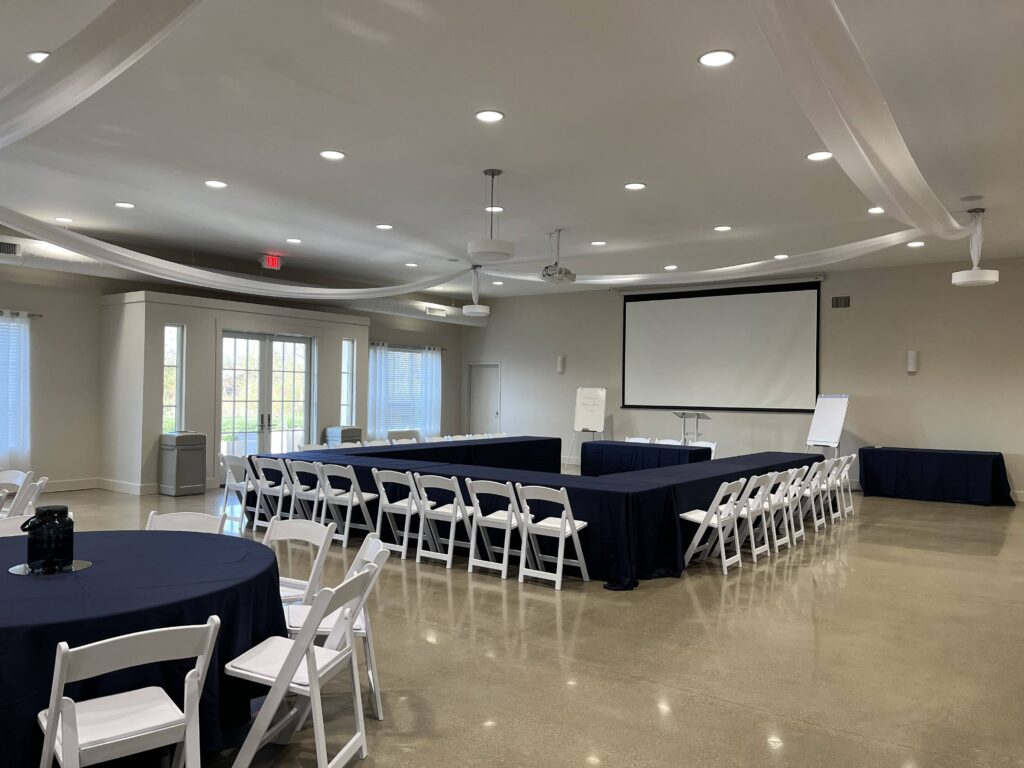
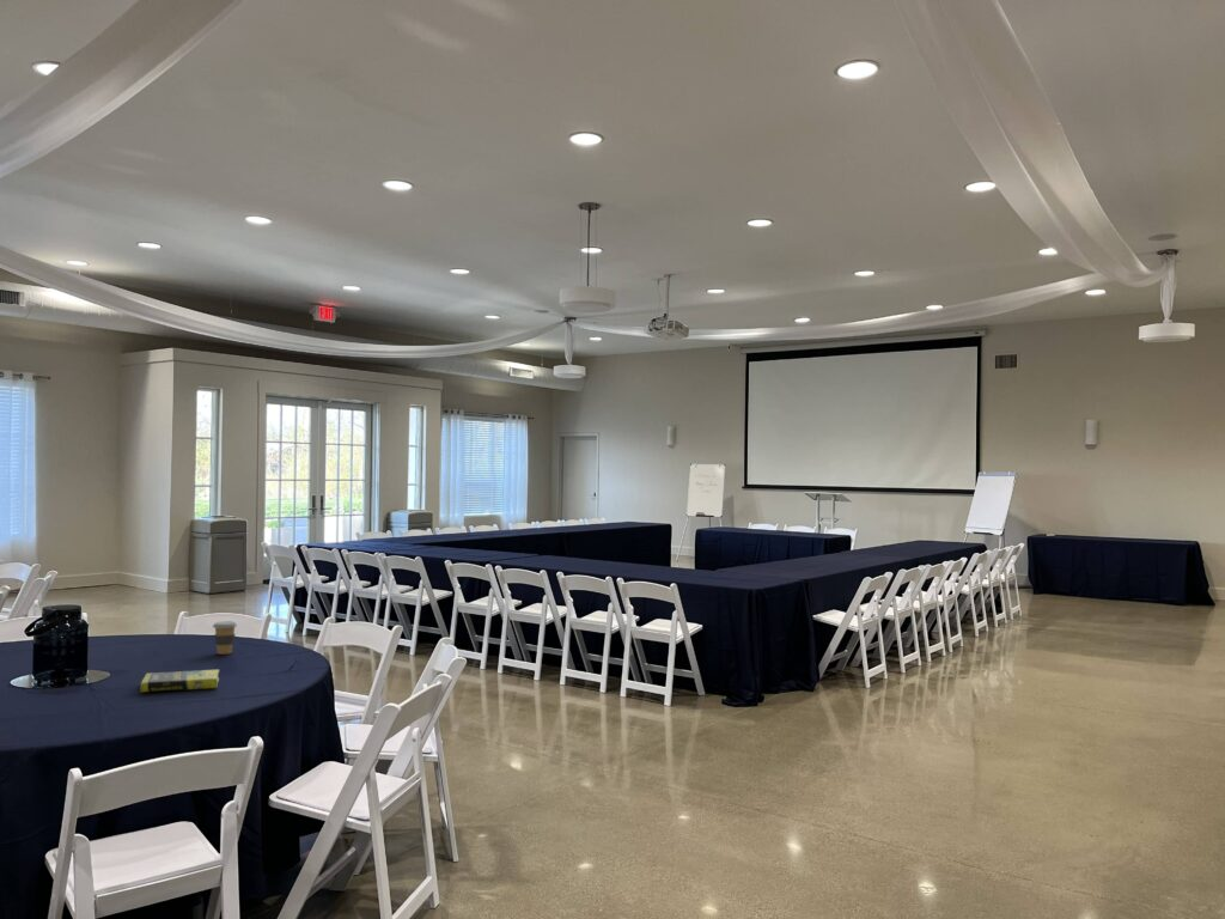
+ book (181, 680)
+ coffee cup (224, 638)
